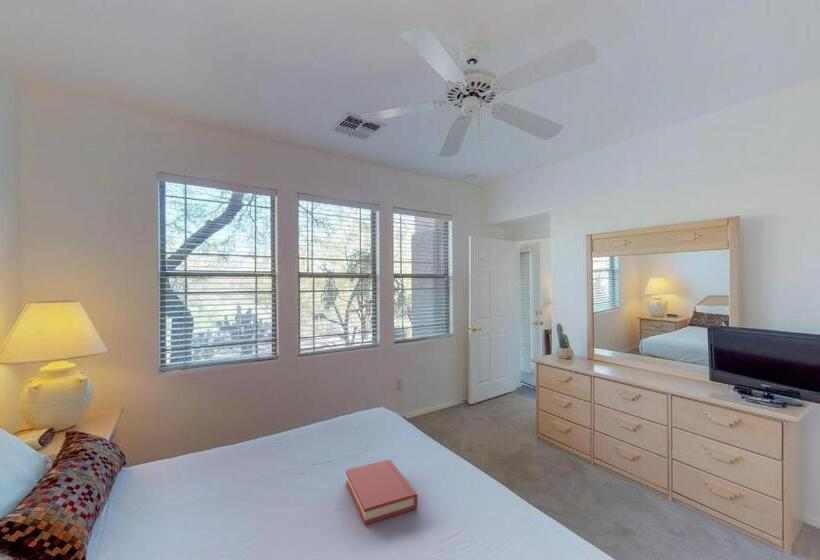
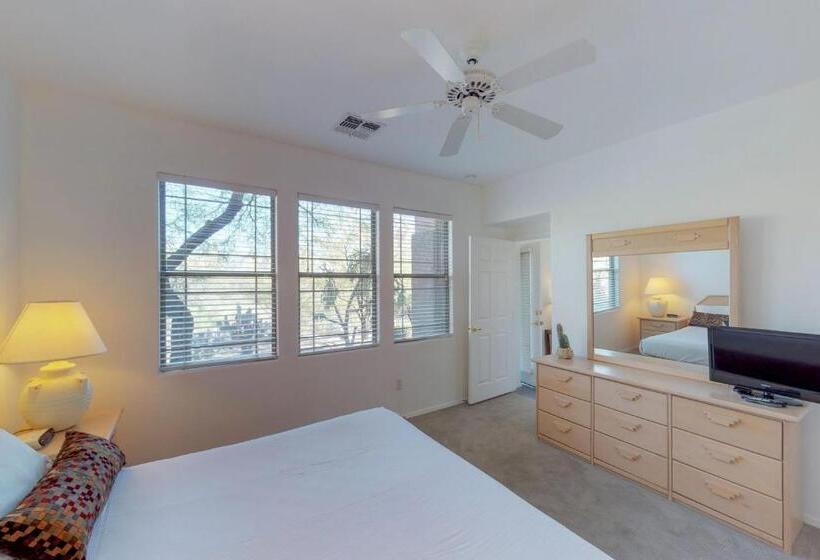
- hardback book (379, 487)
